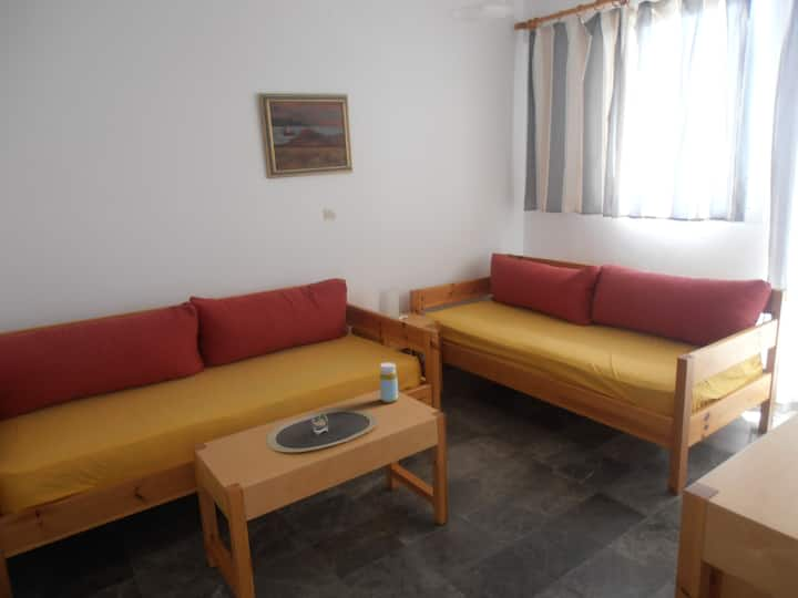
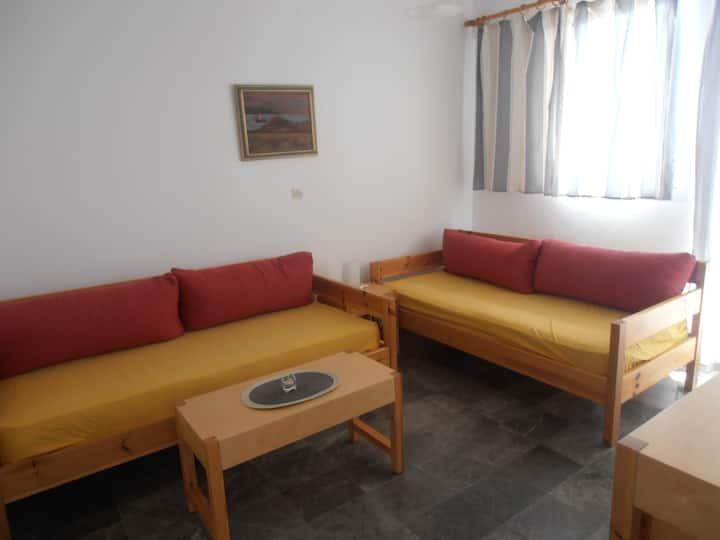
- bottle (388, 382)
